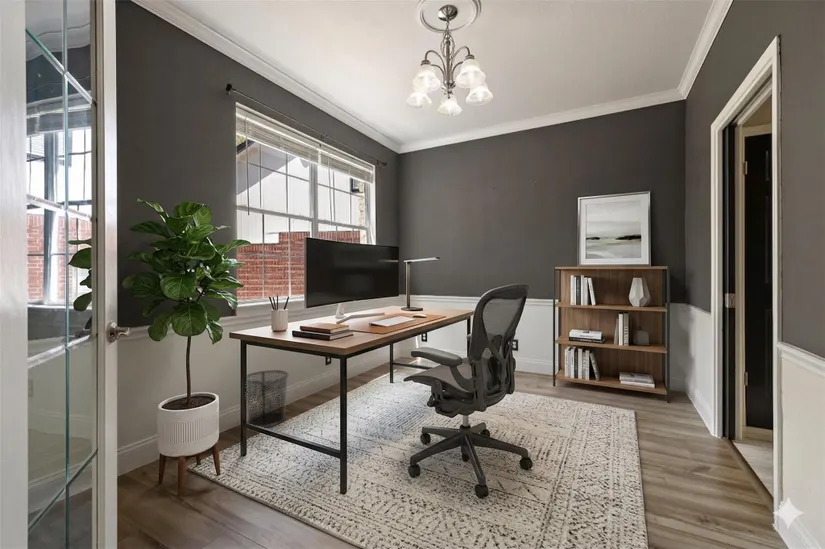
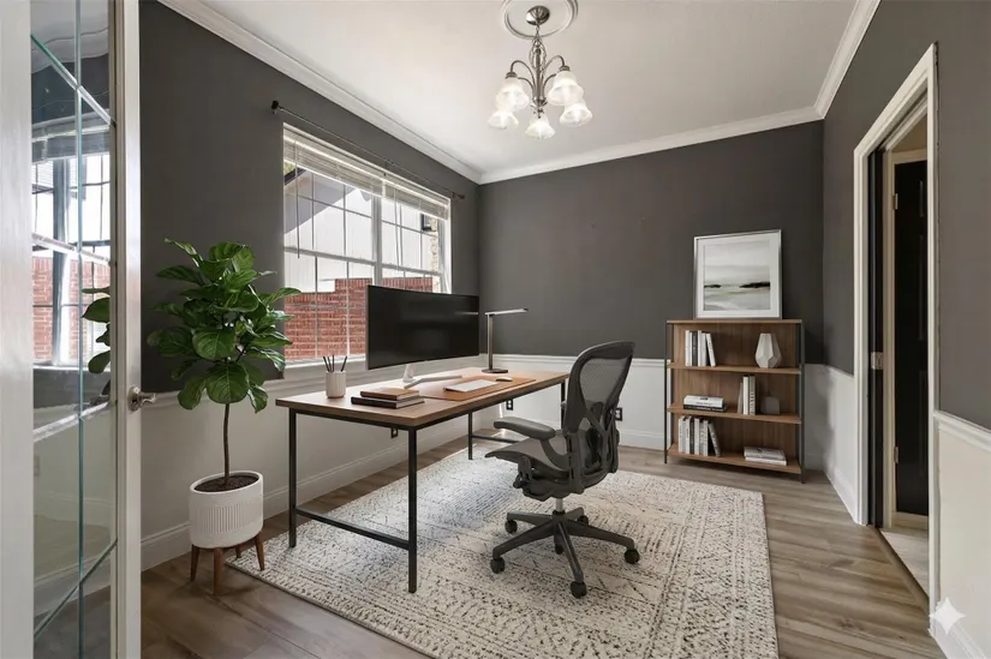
- waste bin (266, 398)
